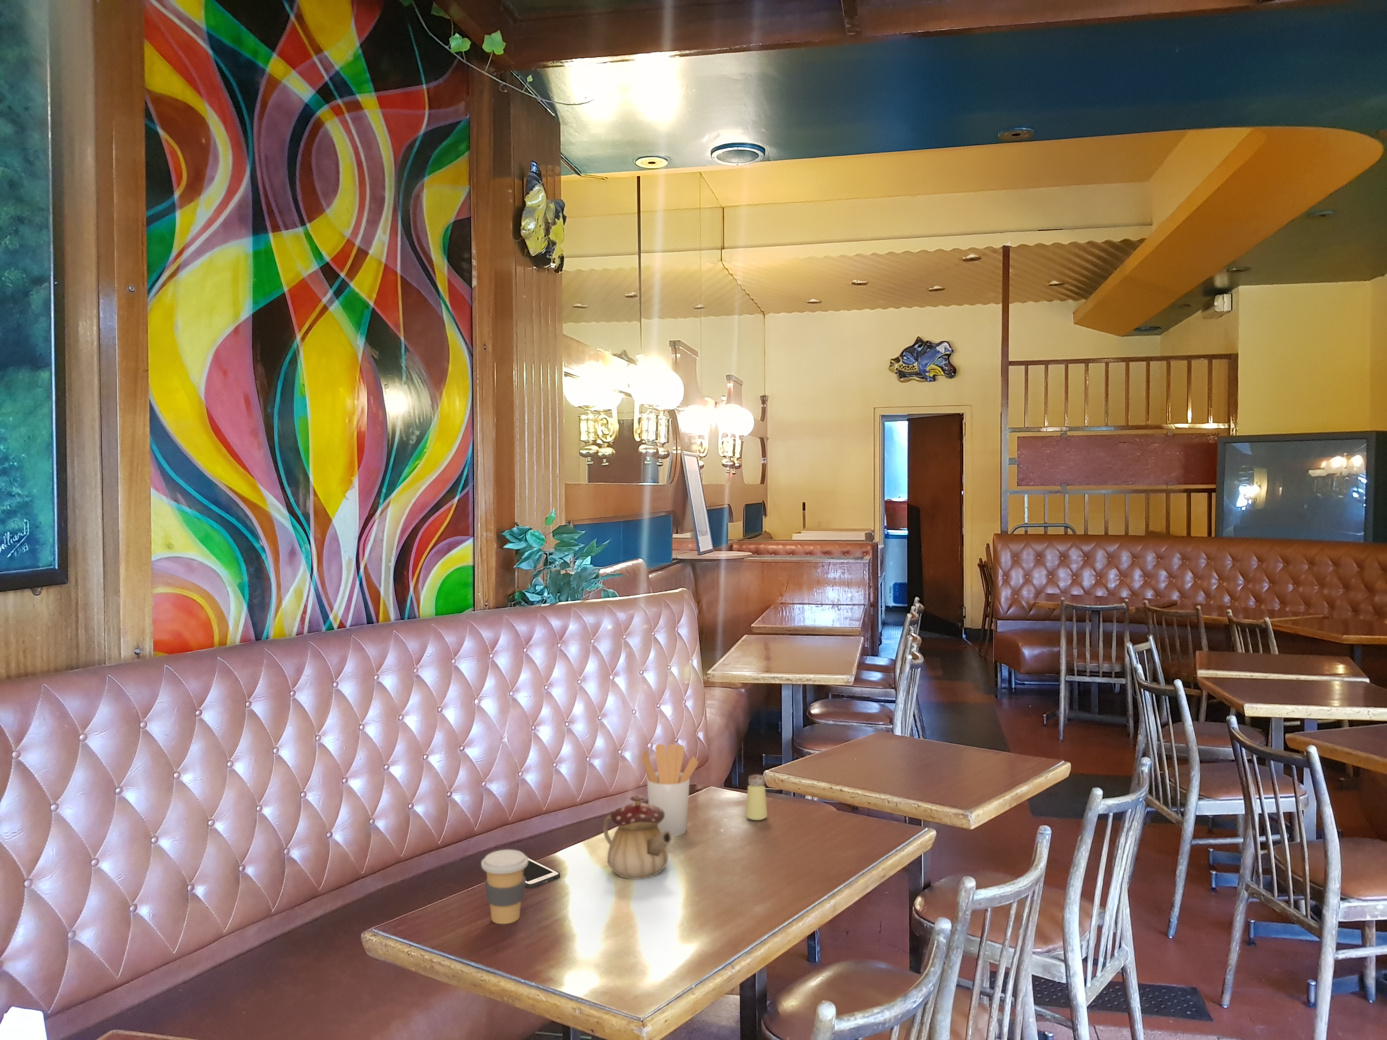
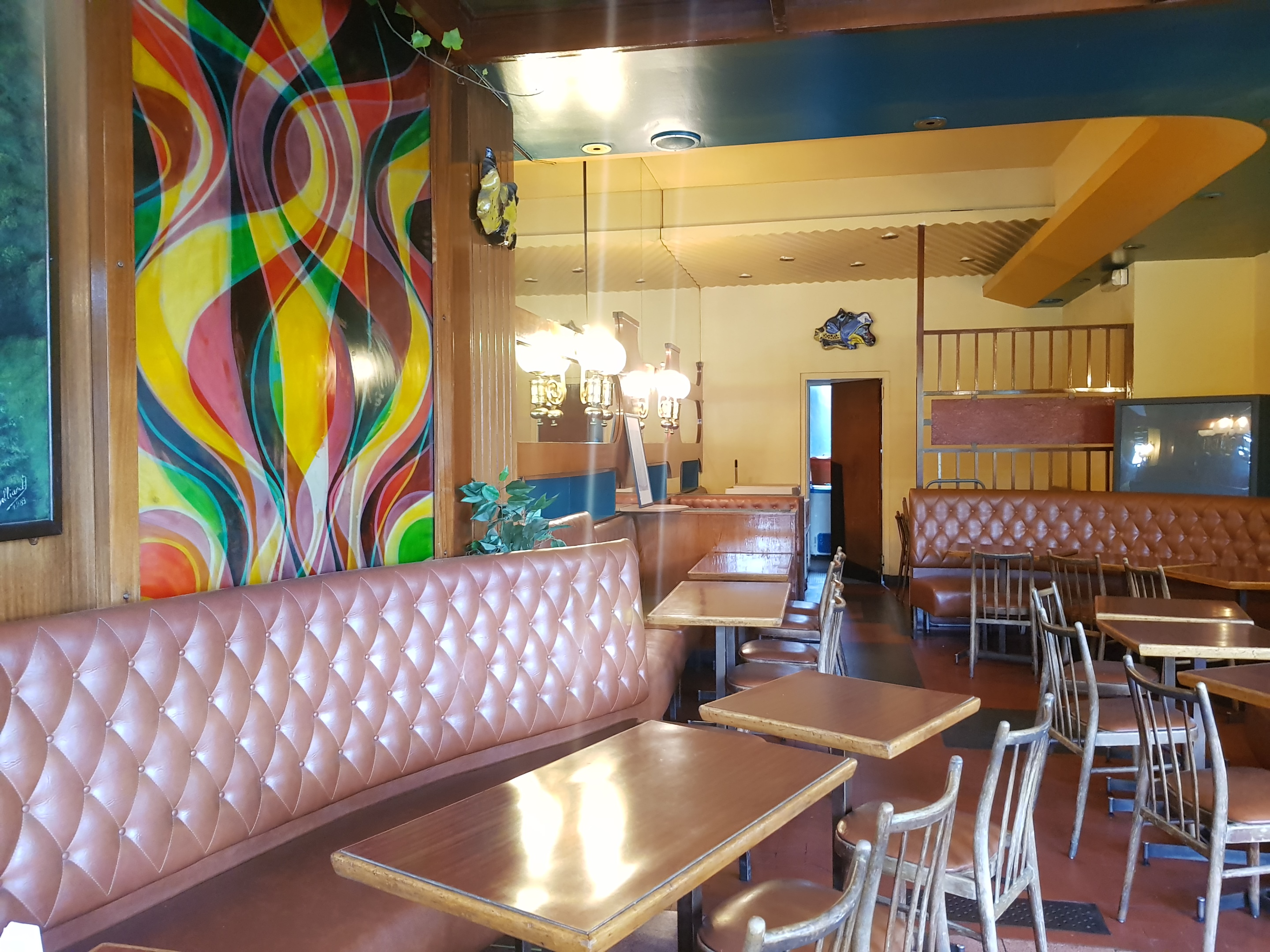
- coffee cup (505, 887)
- cell phone (524, 871)
- saltshaker (756, 796)
- utensil holder (668, 788)
- teapot (635, 830)
